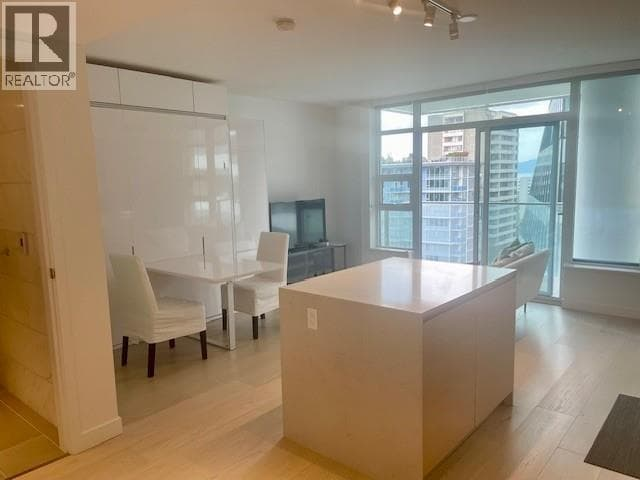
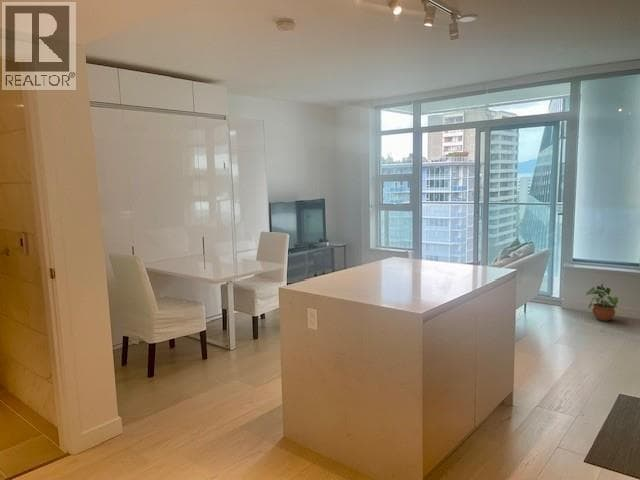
+ potted plant (602, 301)
